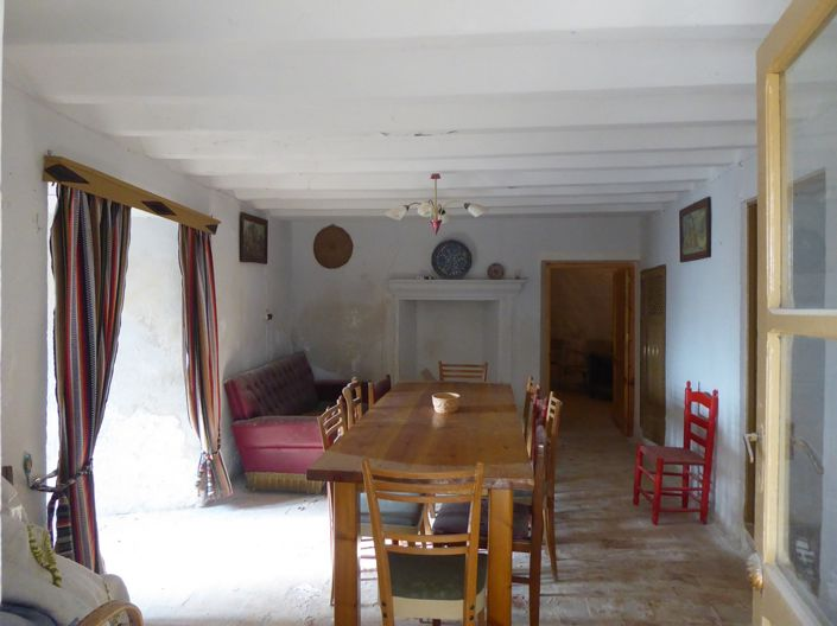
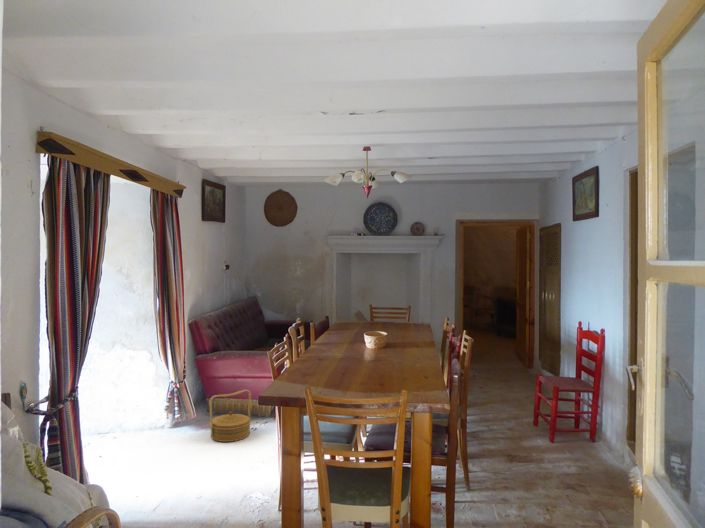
+ basket (230, 413)
